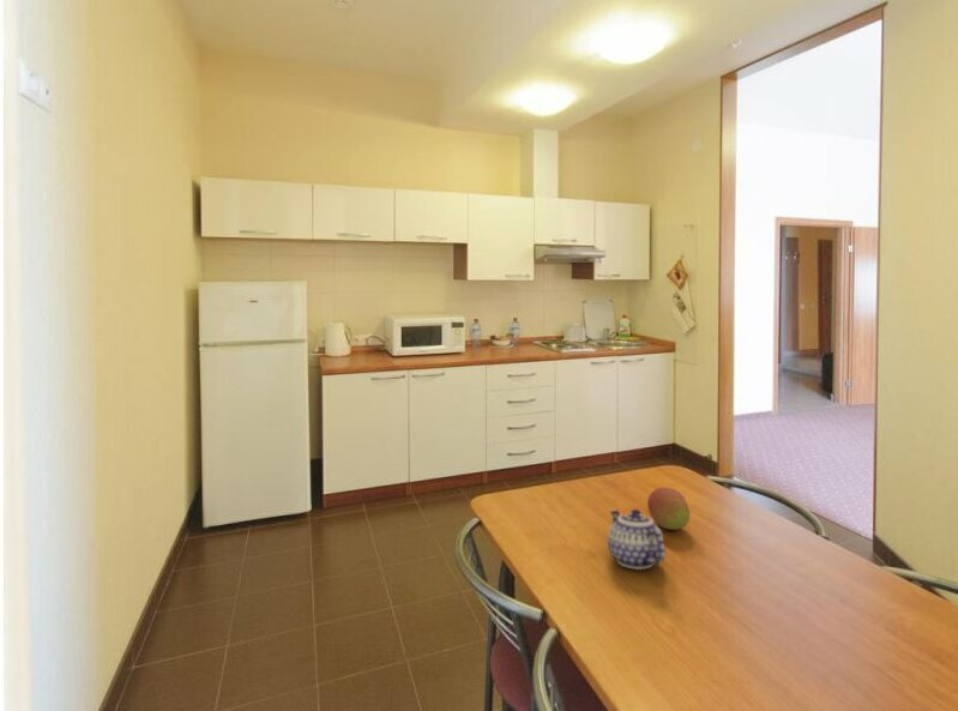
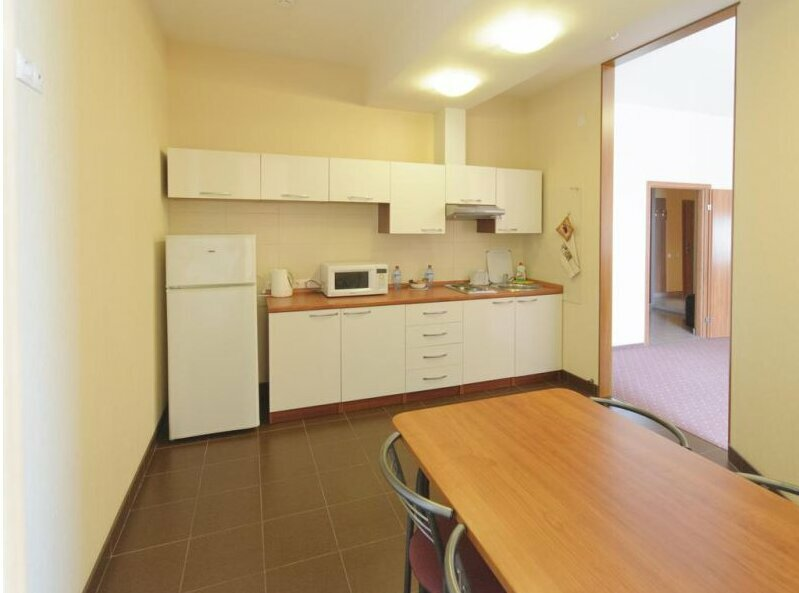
- teapot (634, 535)
- fruit (668, 507)
